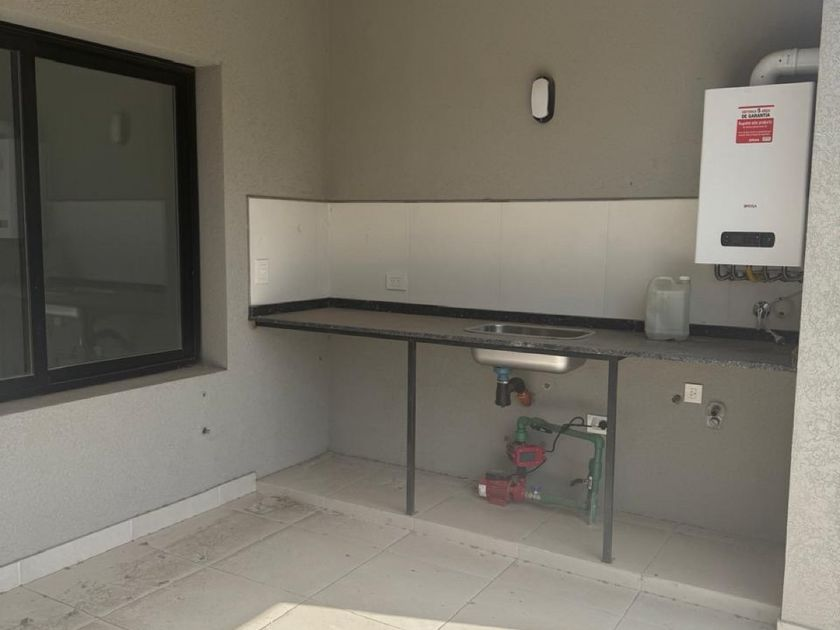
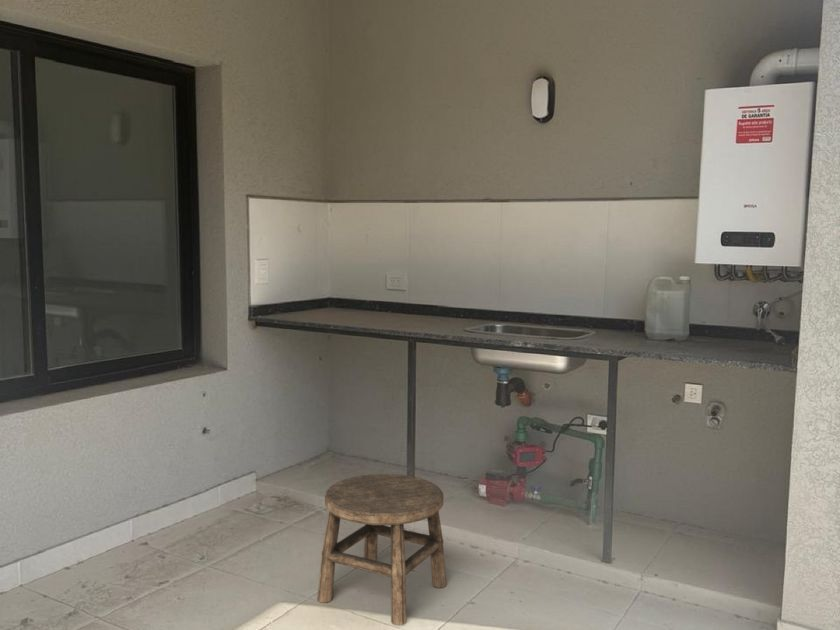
+ stool (386, 536)
